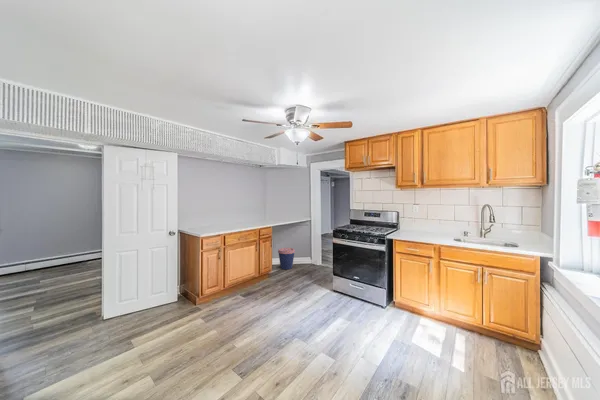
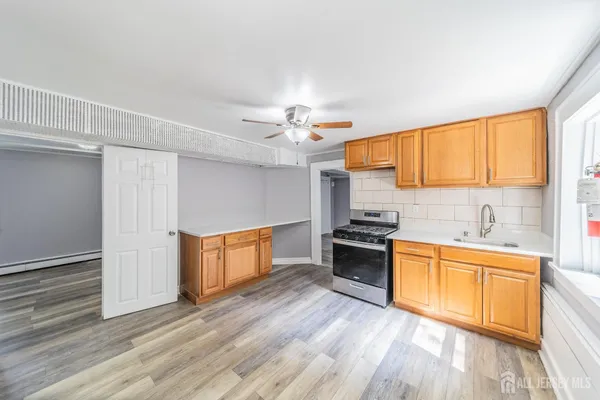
- coffee cup (286, 258)
